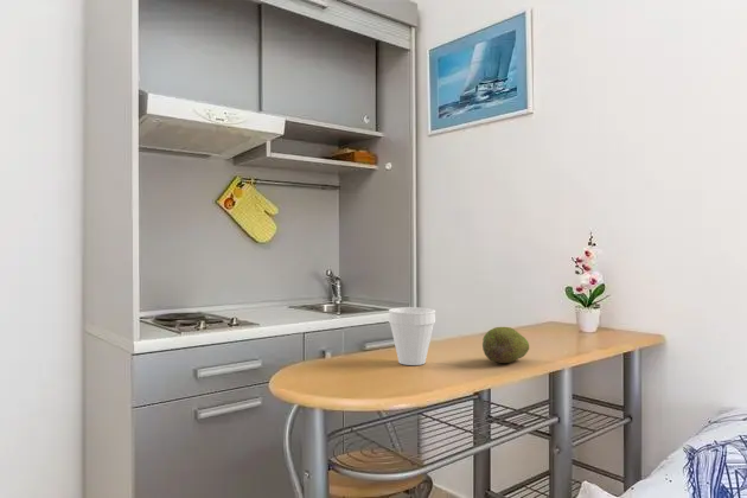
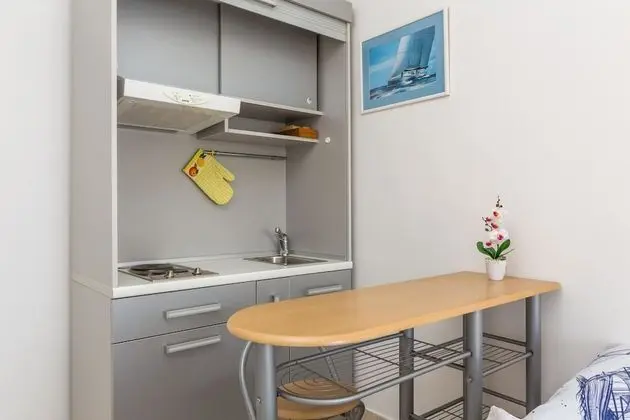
- cup (411, 336)
- fruit (505, 344)
